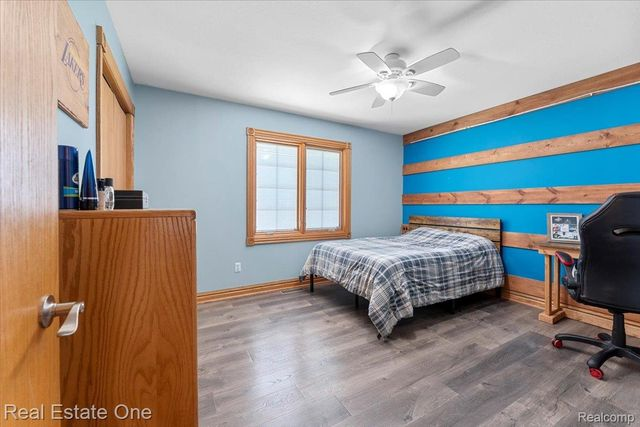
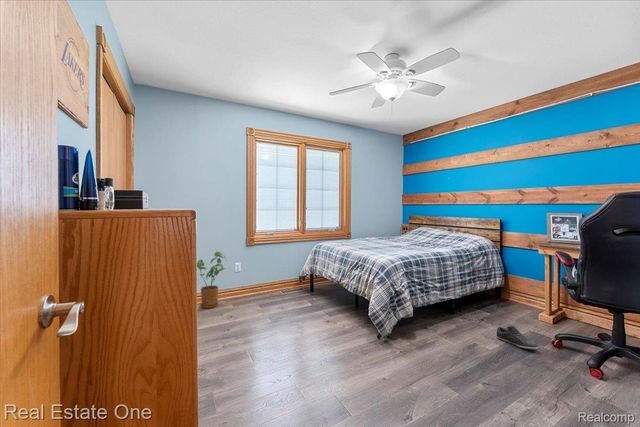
+ shoe (516, 336)
+ house plant (211, 279)
